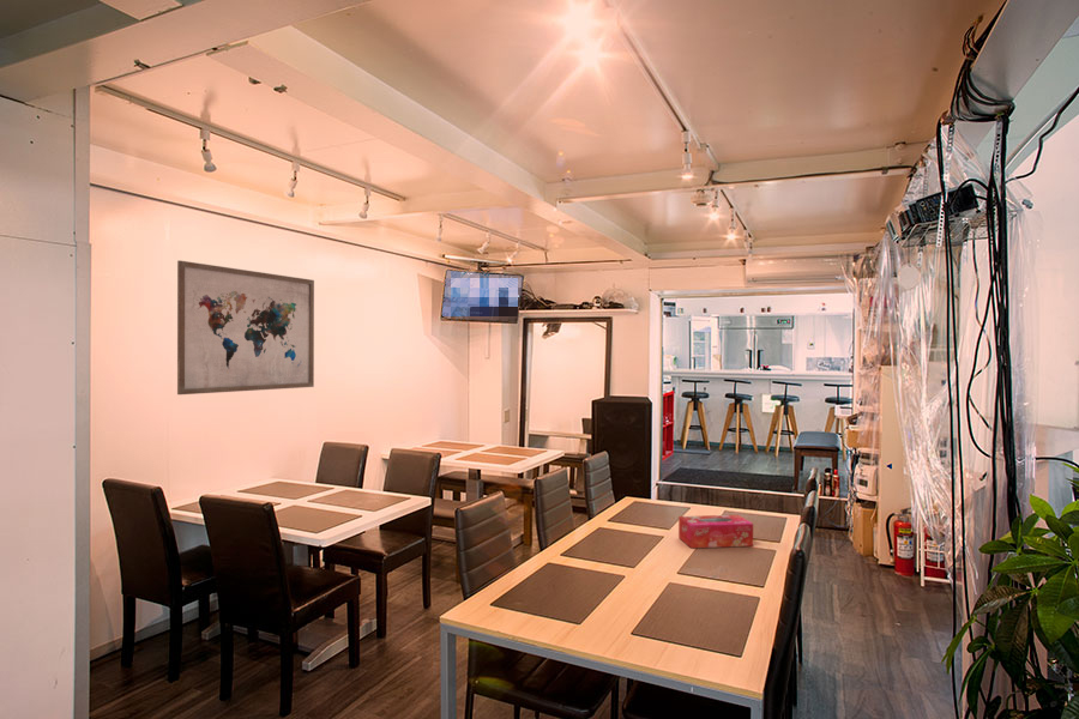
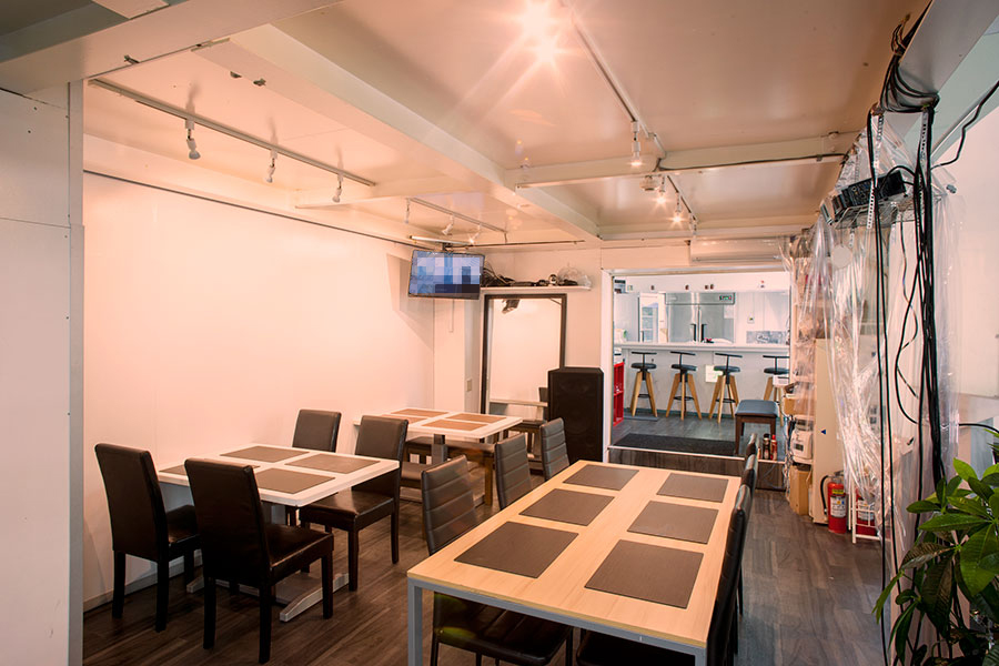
- wall art (253, 331)
- tissue box (715, 531)
